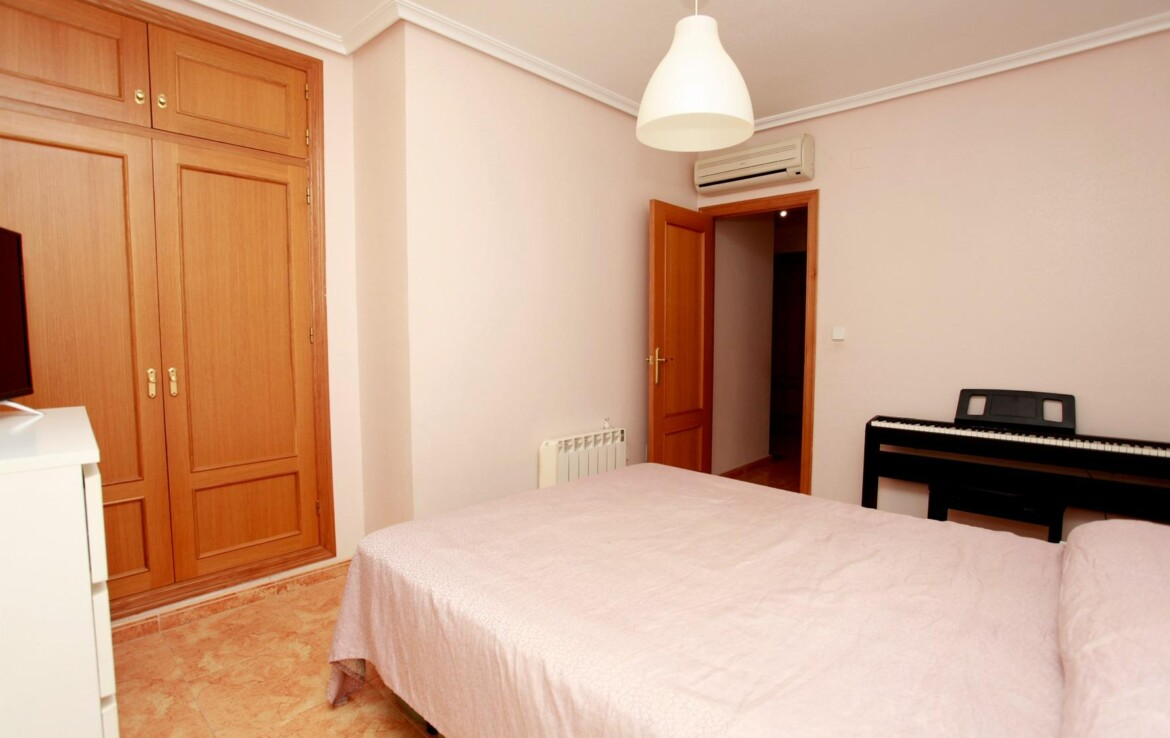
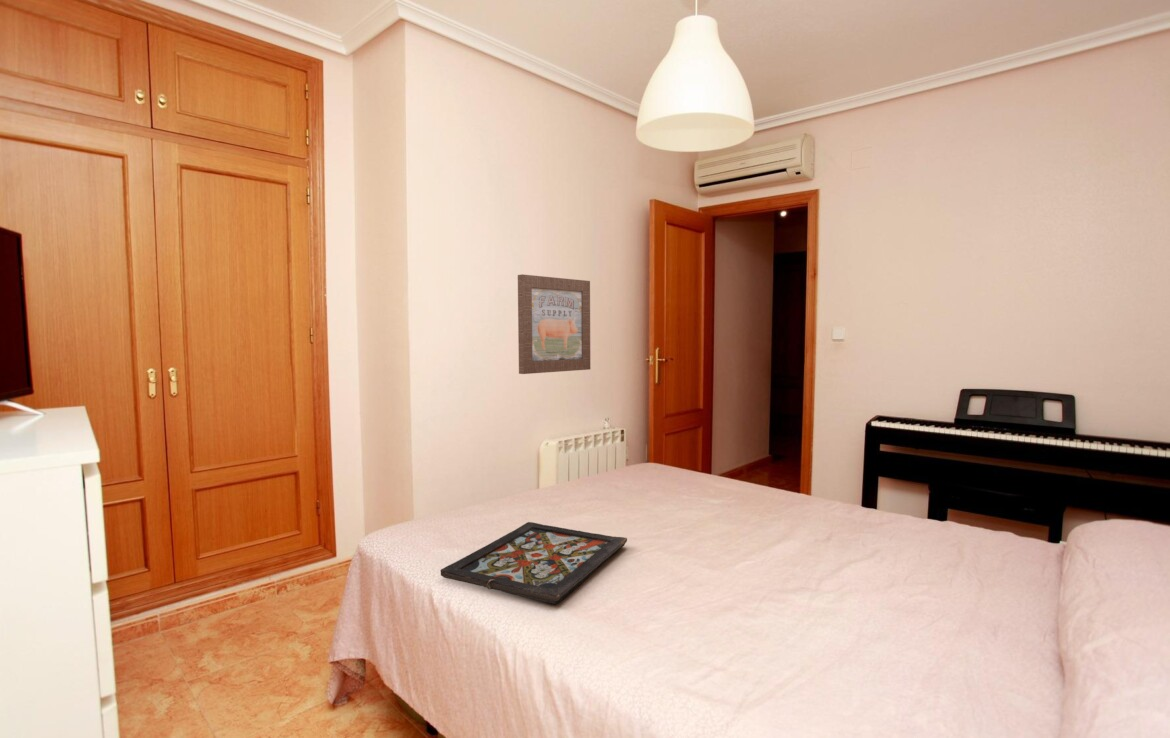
+ wall art (556, 325)
+ decorative tray (540, 556)
